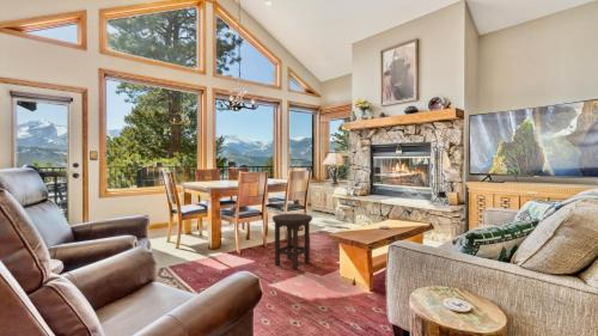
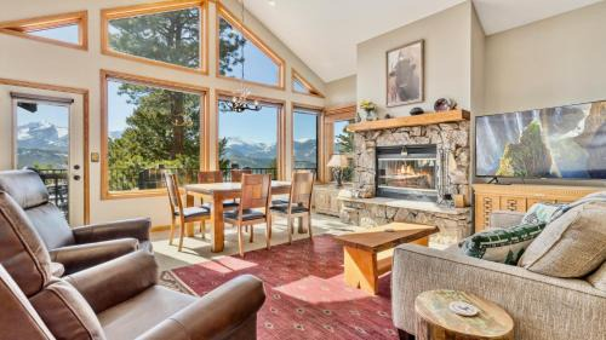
- stool (291, 239)
